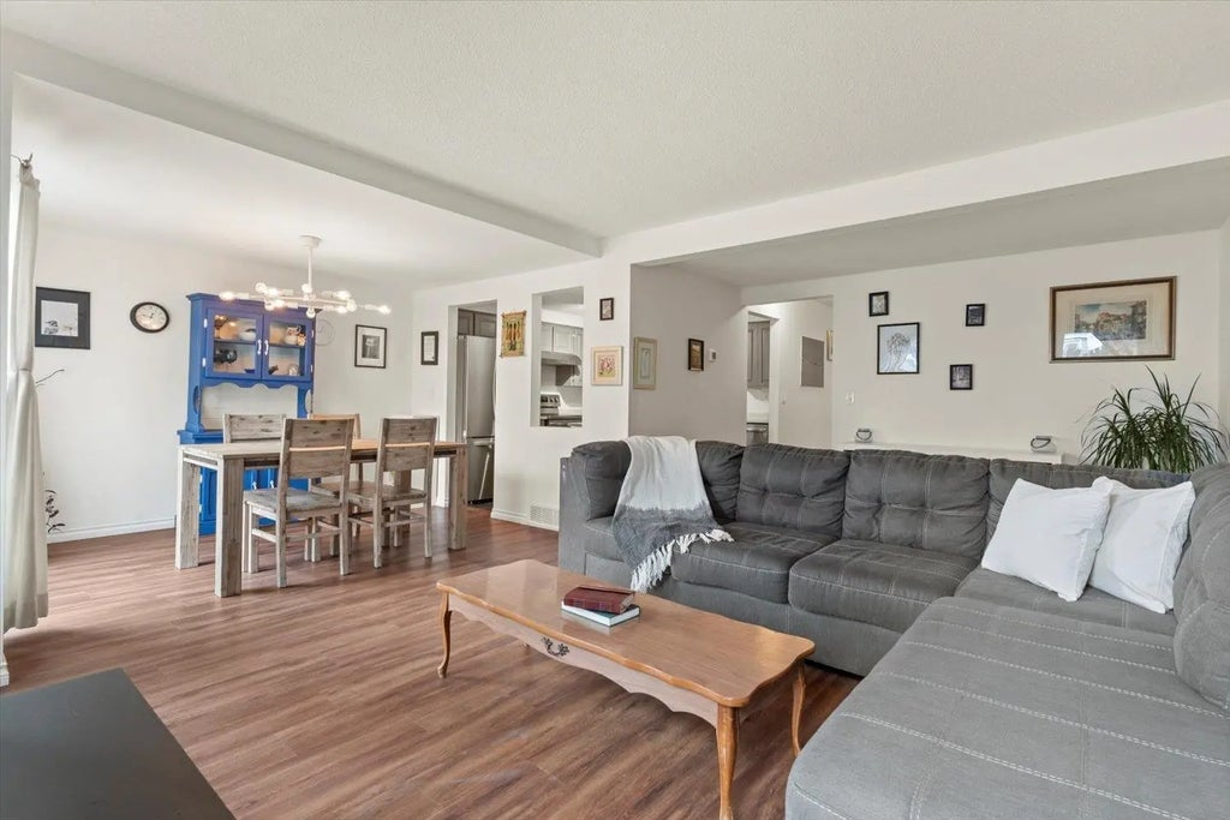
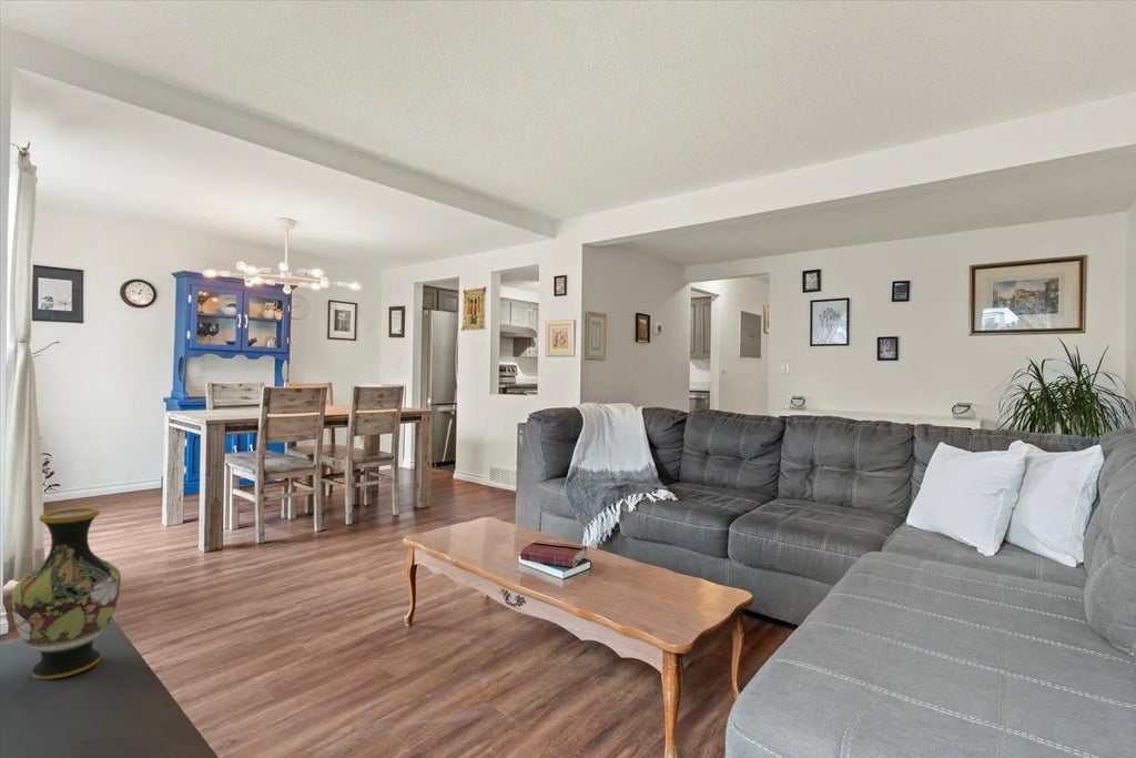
+ vase (69, 589)
